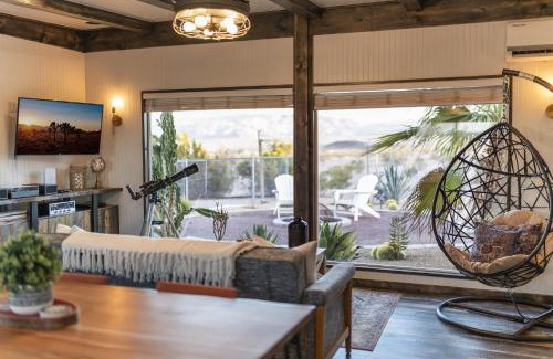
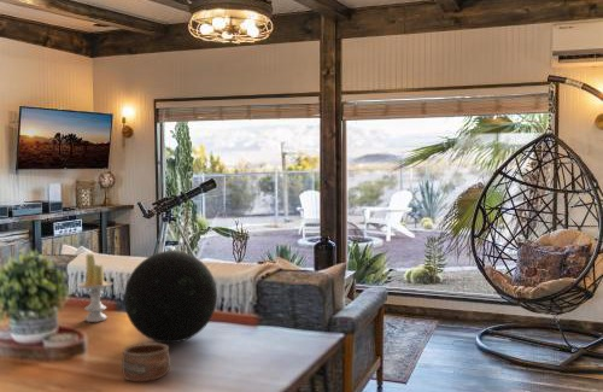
+ decorative orb (171, 296)
+ pottery (146, 362)
+ candle (95, 286)
